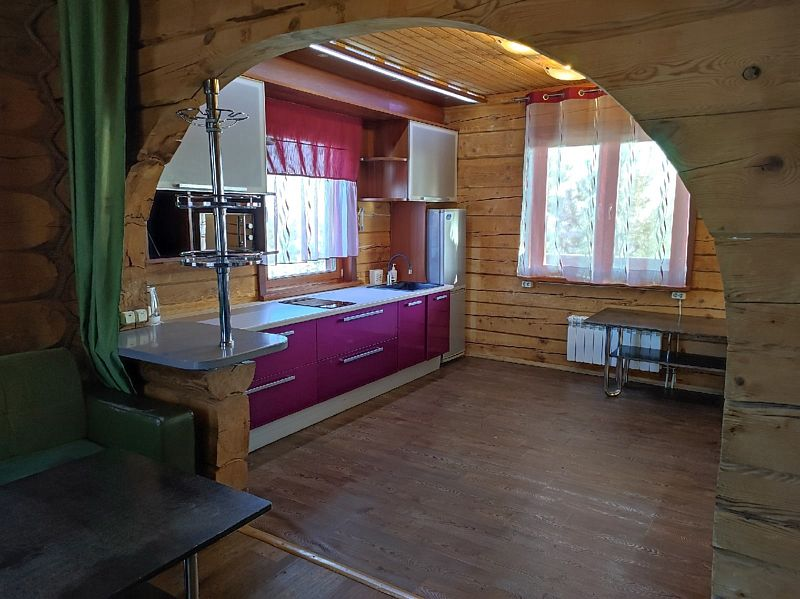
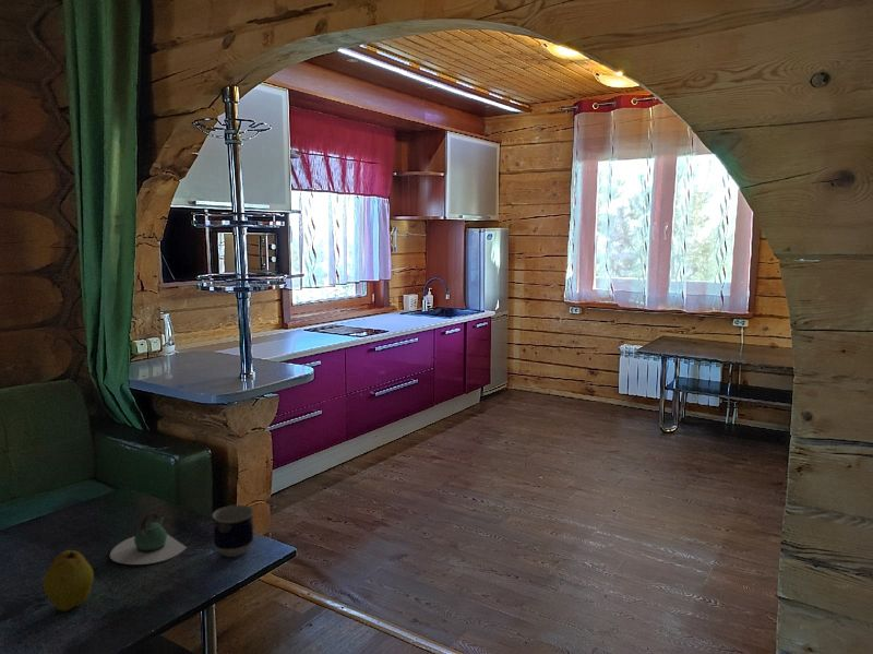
+ cup (236, 534)
+ fruit (68, 578)
+ teapot (150, 530)
